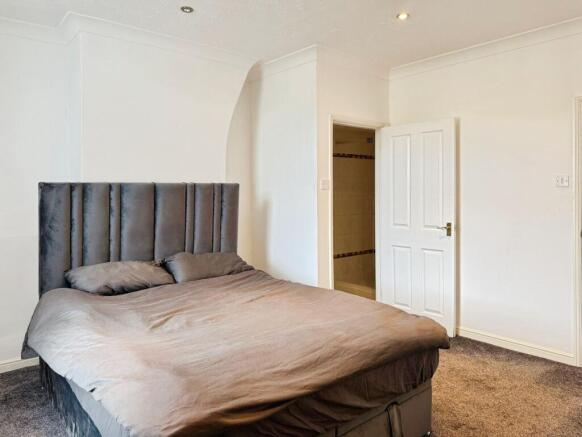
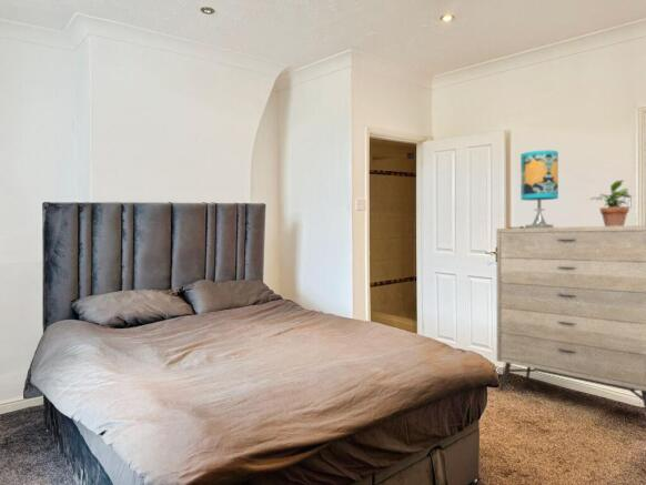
+ potted plant (610, 204)
+ table lamp (531, 191)
+ dresser (579, 314)
